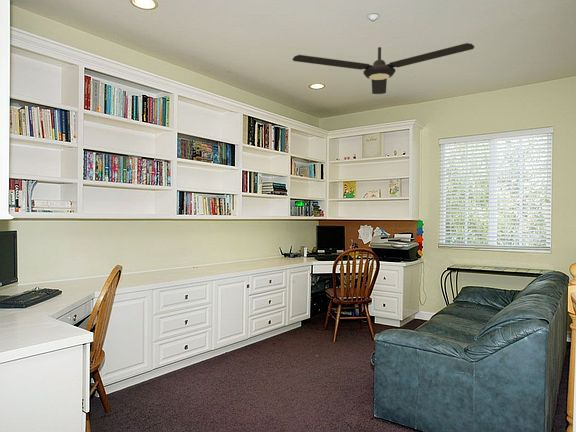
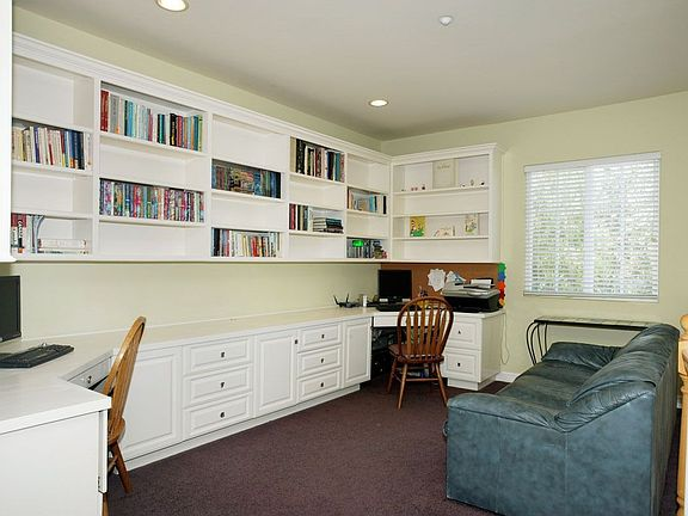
- ceiling fan (379, 69)
